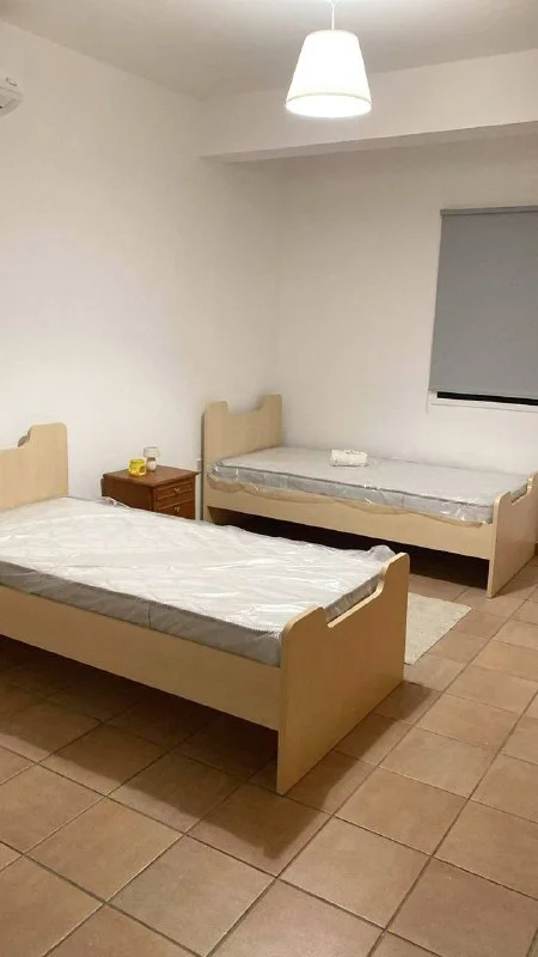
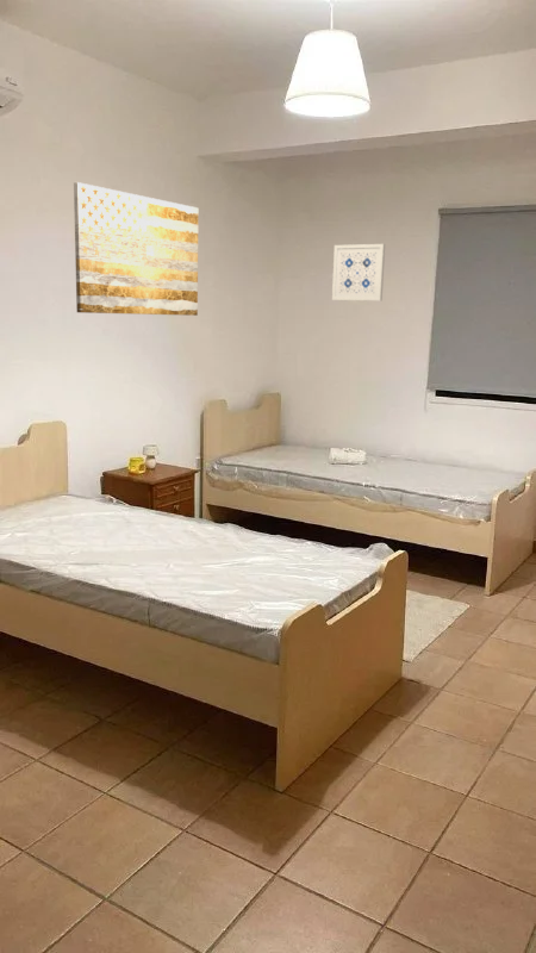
+ wall art (357, 272)
+ wall art (142, 256)
